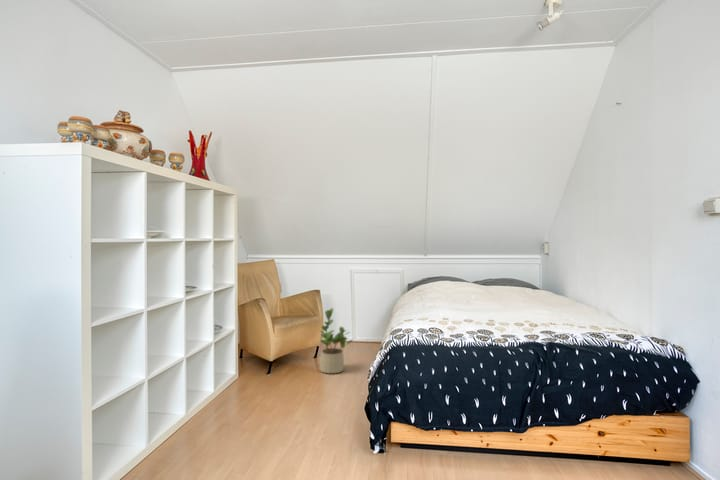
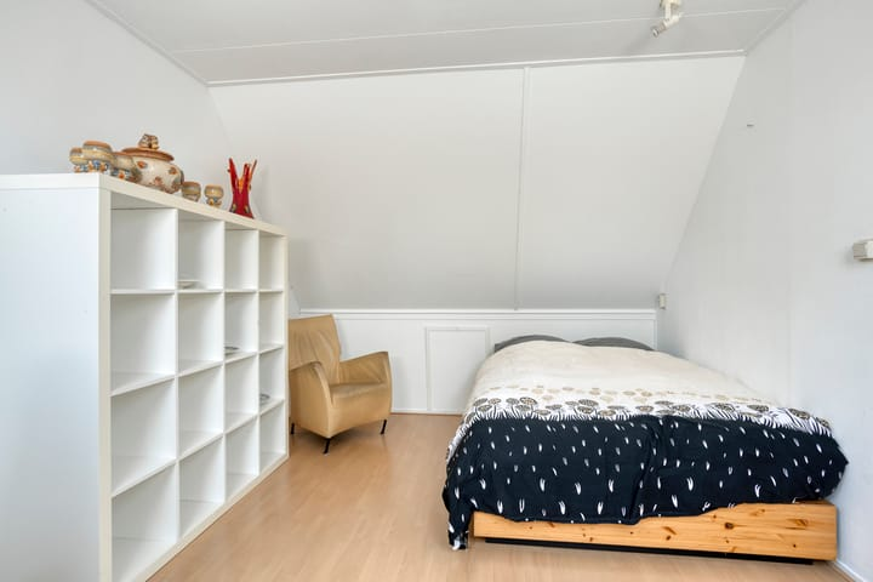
- potted plant (336, 339)
